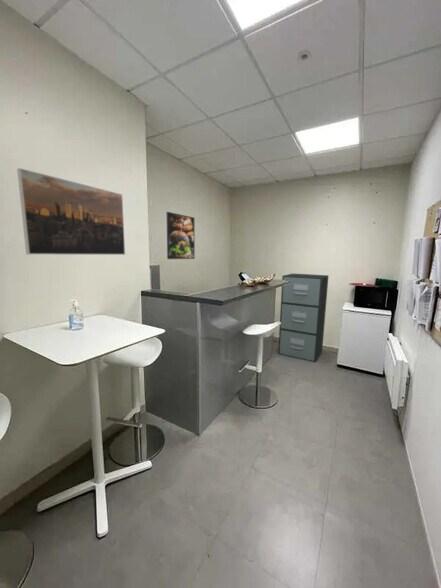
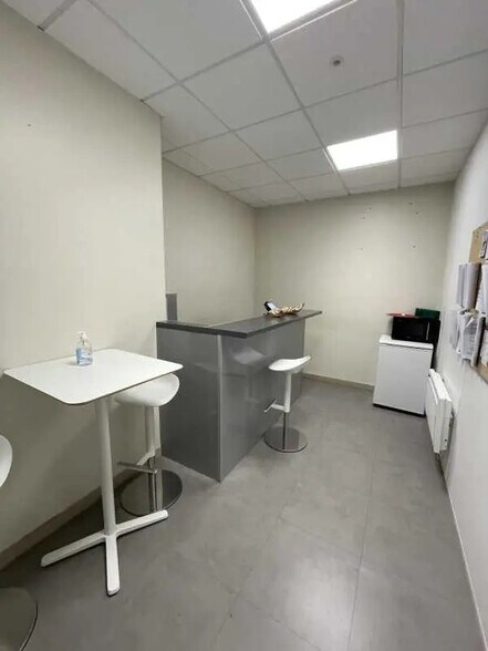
- filing cabinet (303, 315)
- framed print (81, 219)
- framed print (181, 237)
